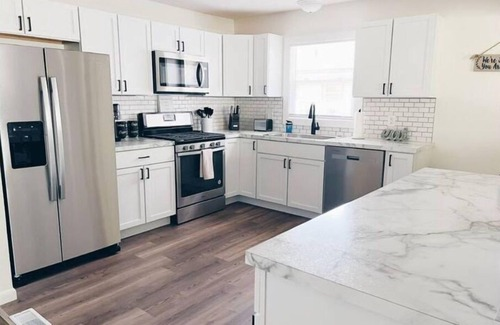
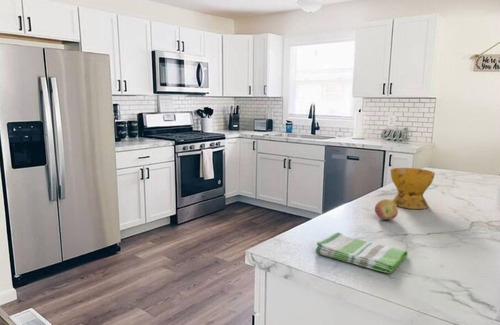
+ dish towel (360, 249)
+ bowl (410, 187)
+ fruit (386, 209)
